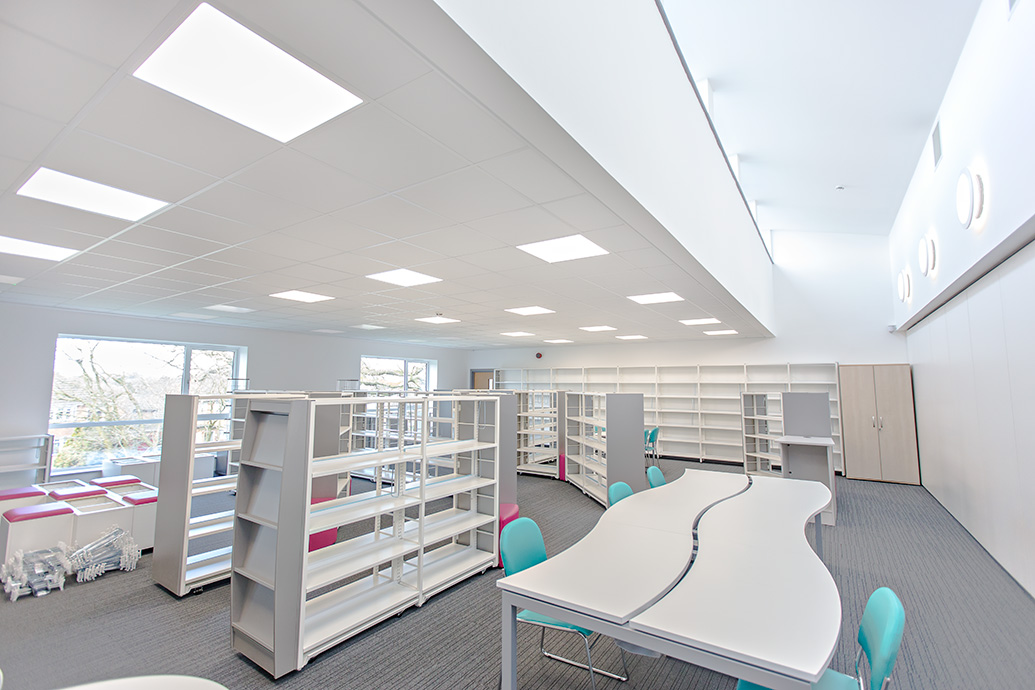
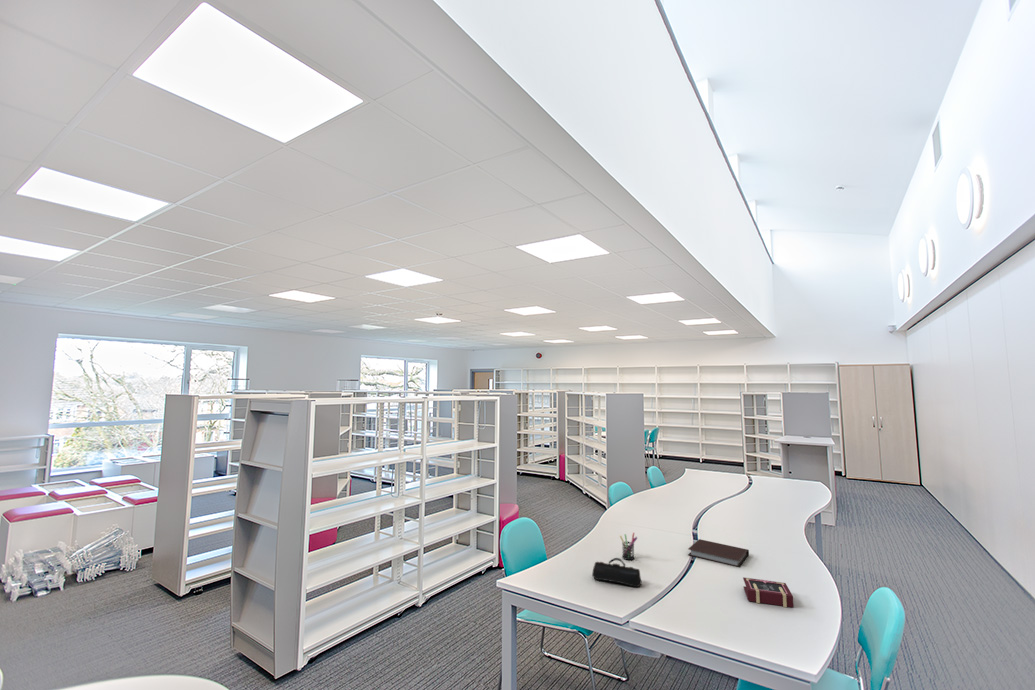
+ book (767, 591)
+ pen holder (628, 545)
+ pencil case (616, 569)
+ notebook (718, 552)
